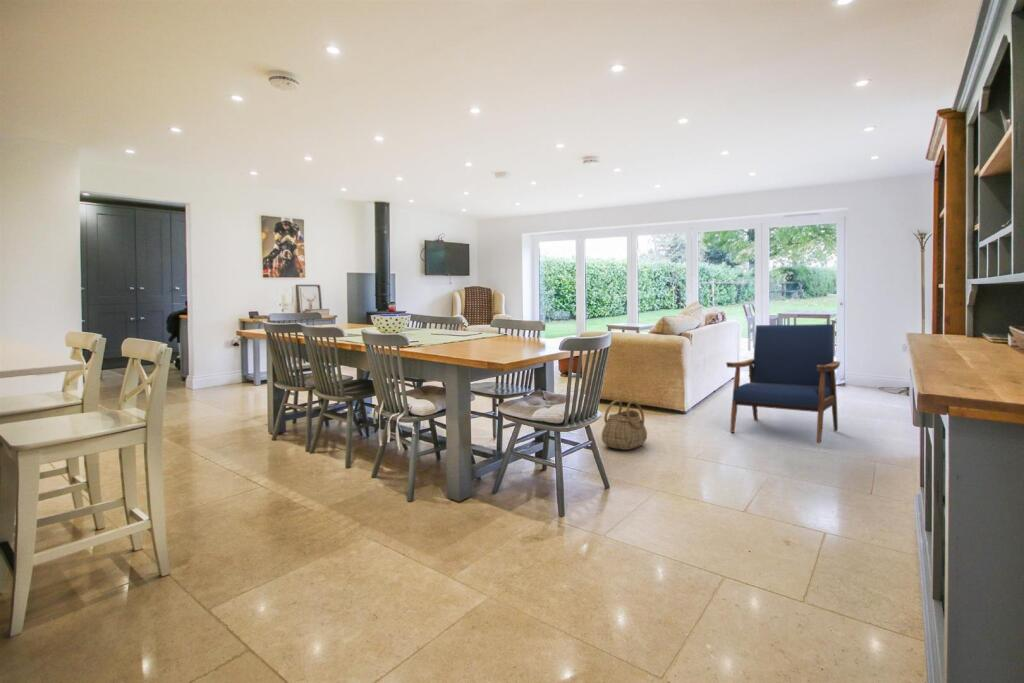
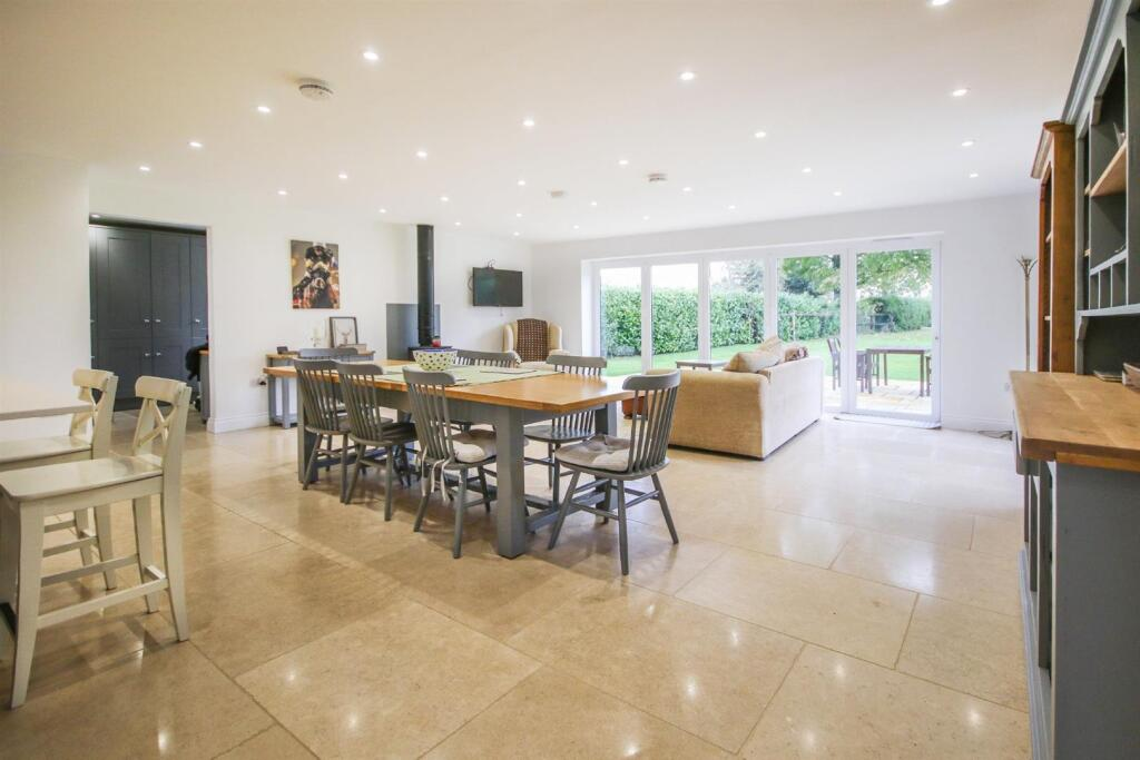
- armchair (784, 378)
- basket (624, 423)
